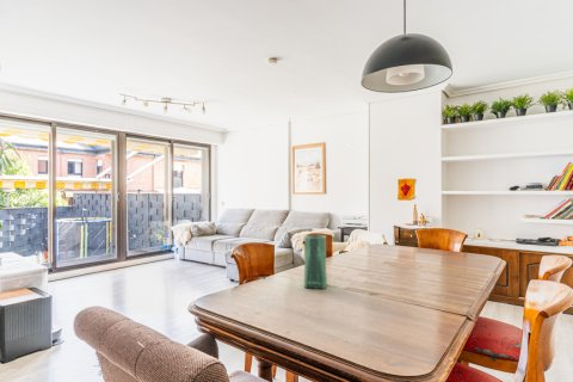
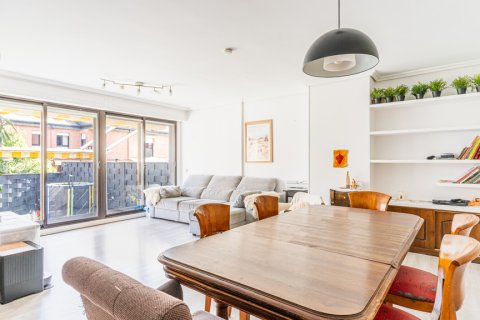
- vase (315, 260)
